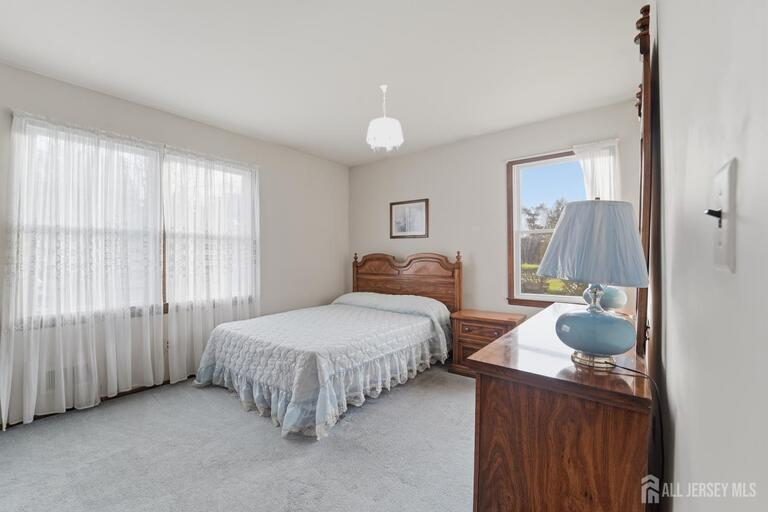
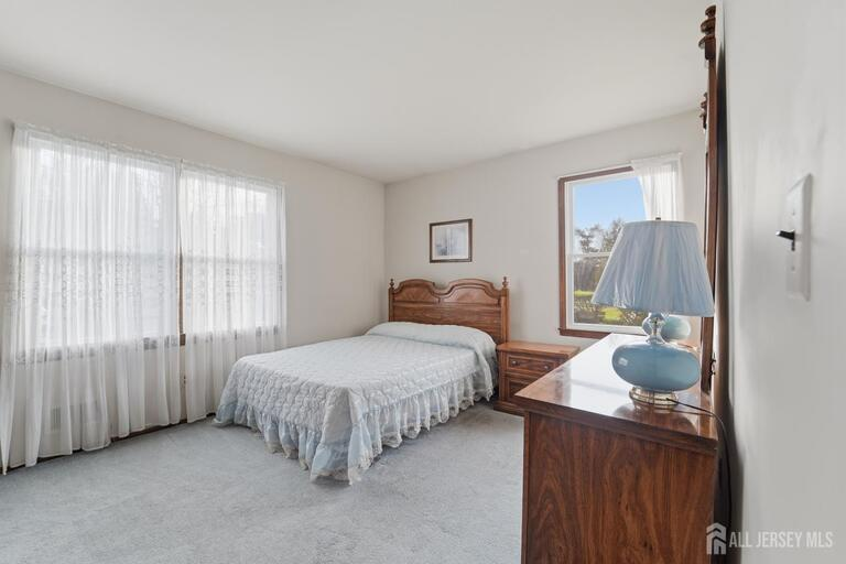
- ceiling light fixture (384, 118)
